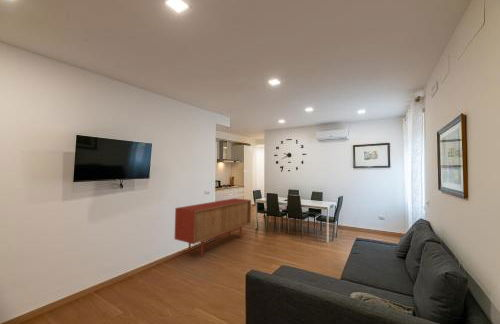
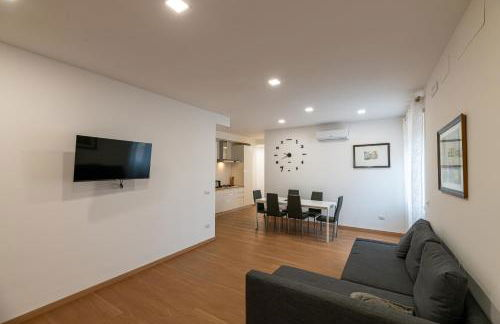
- sideboard (217, 224)
